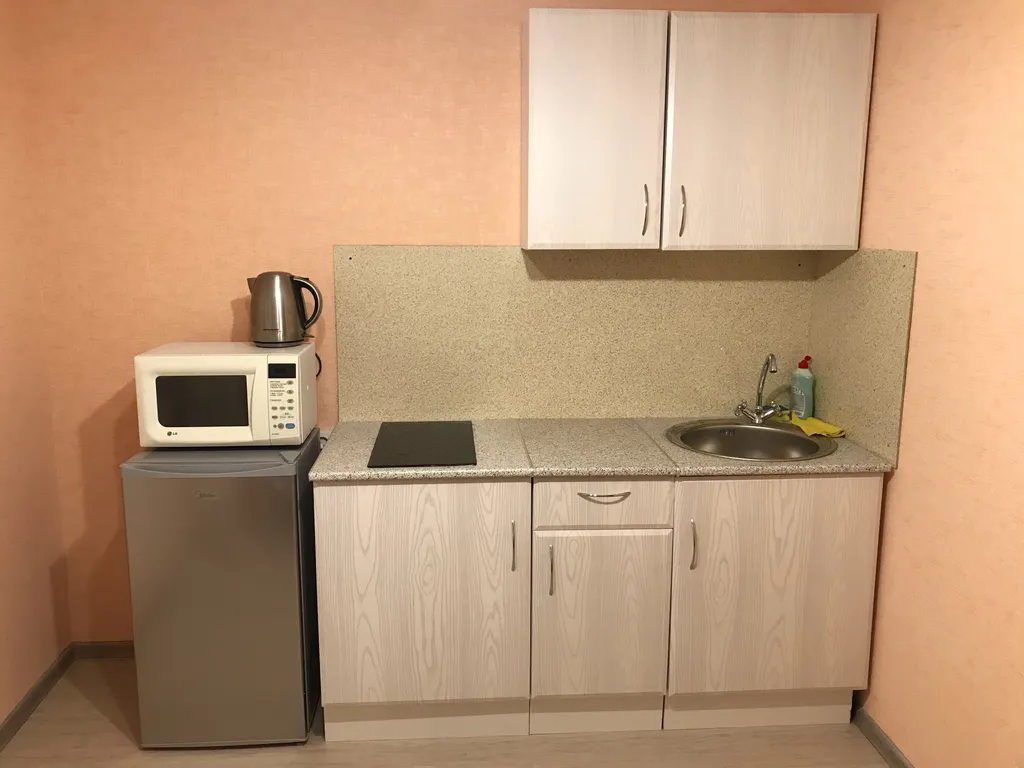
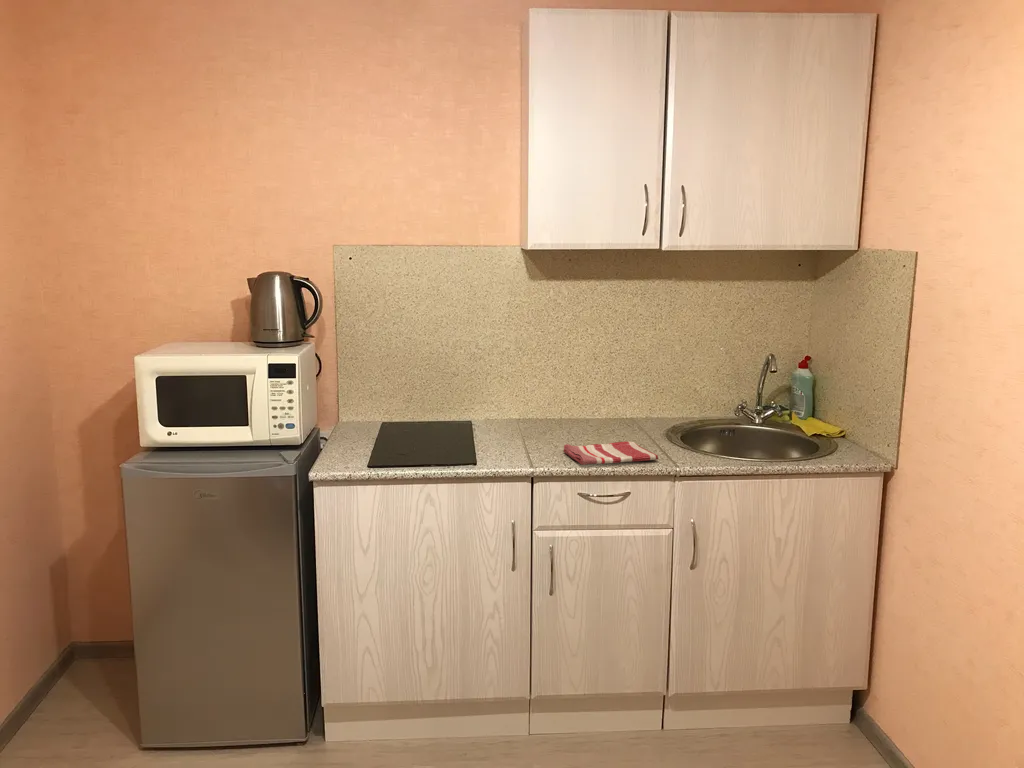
+ dish towel (609, 452)
